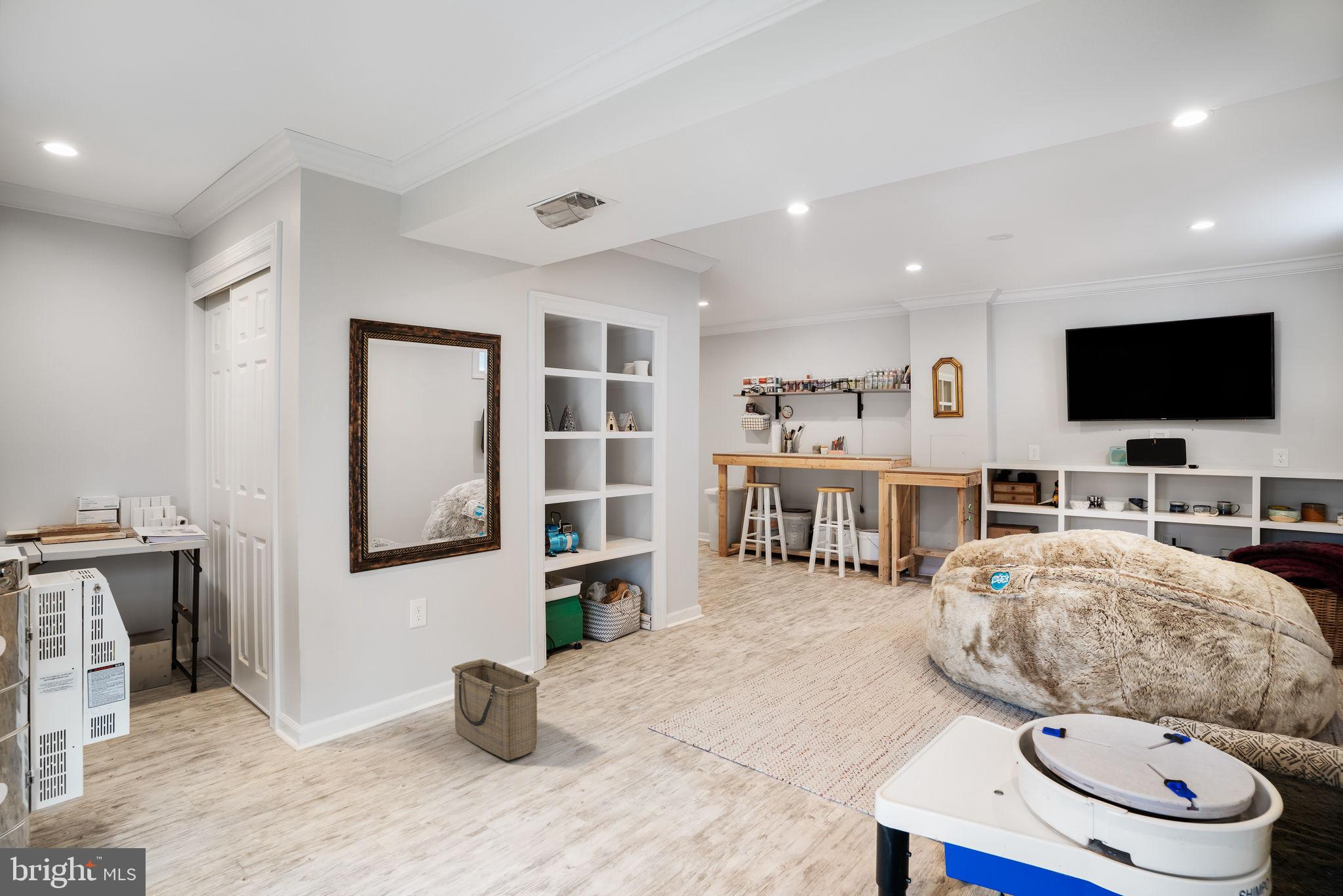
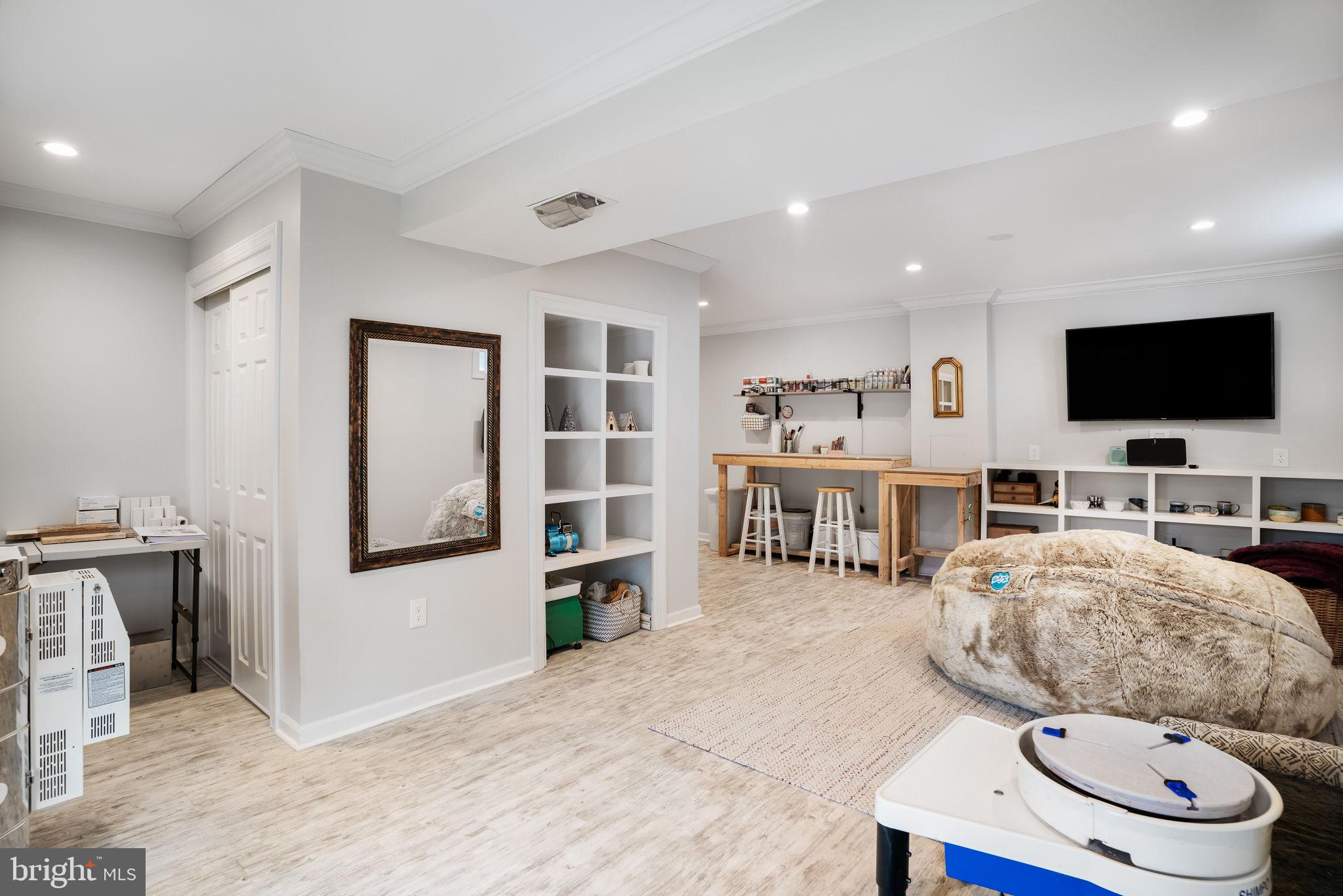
- basket (494, 707)
